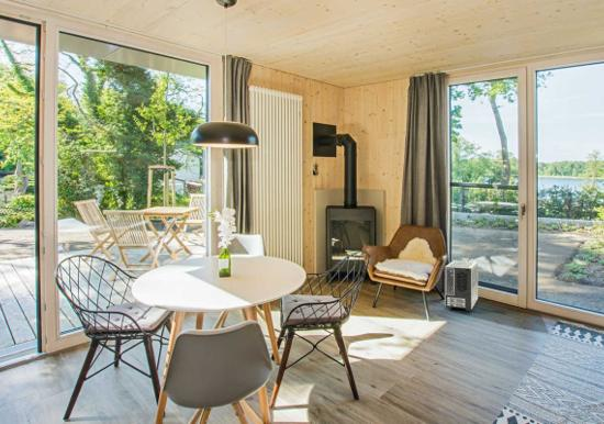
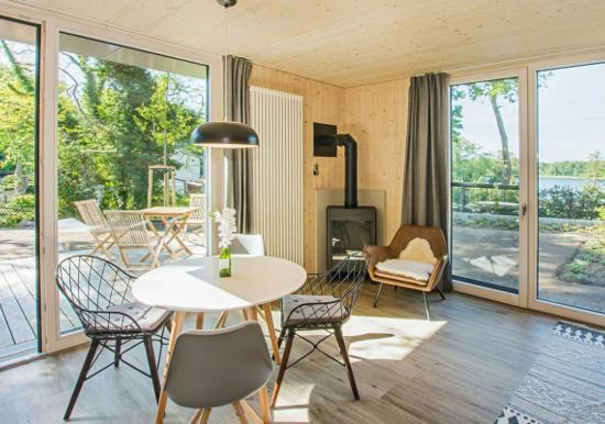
- air purifier (461, 283)
